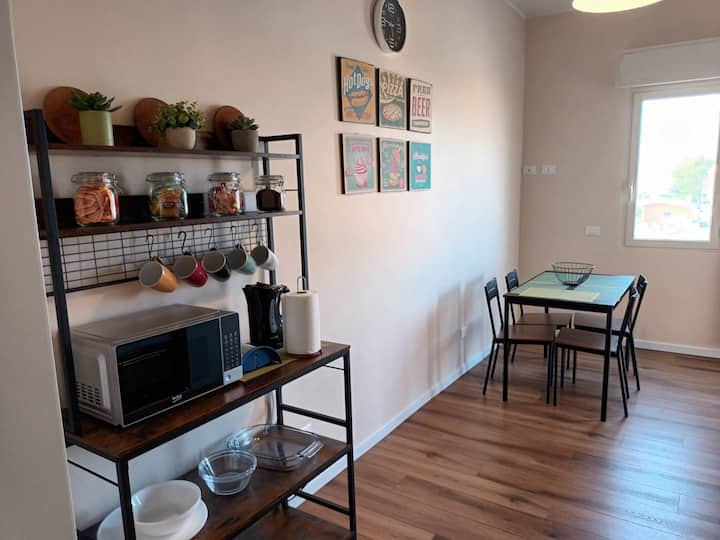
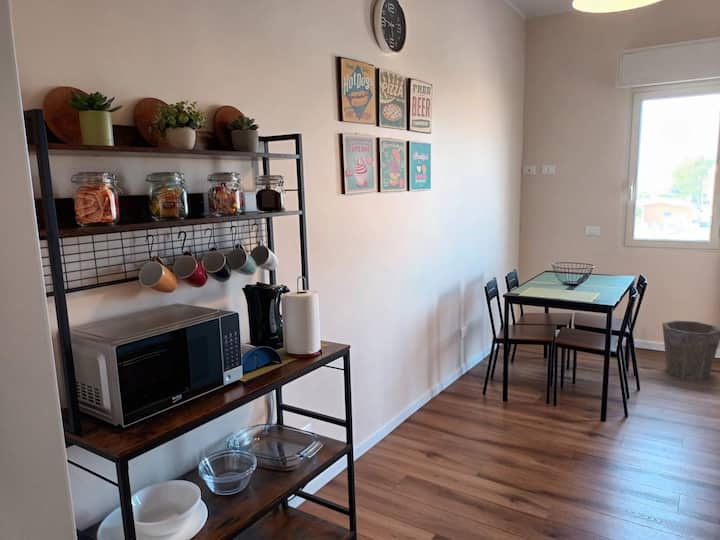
+ waste bin (689, 350)
